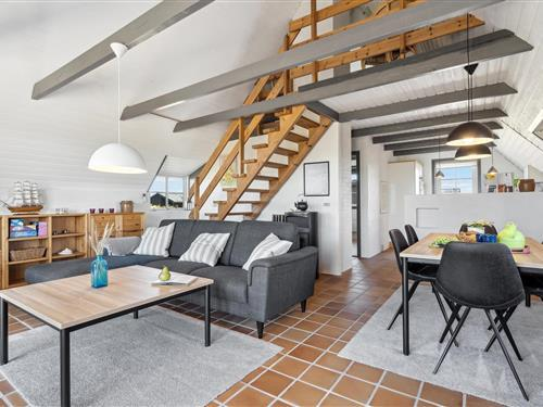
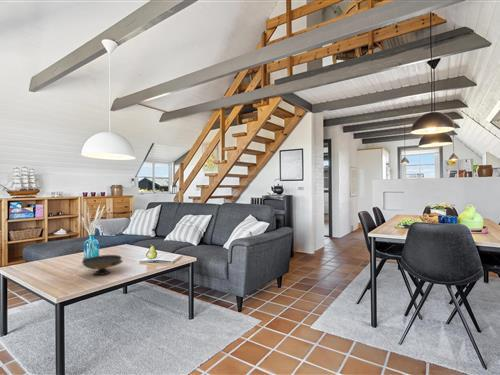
+ decorative bowl (102, 265)
